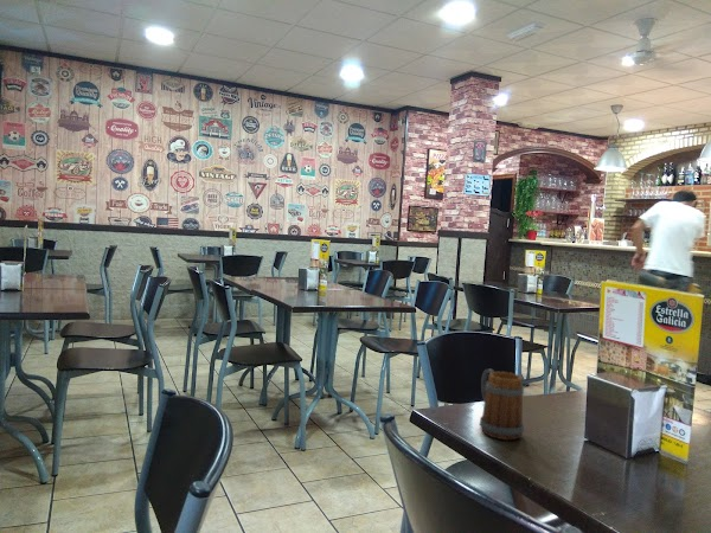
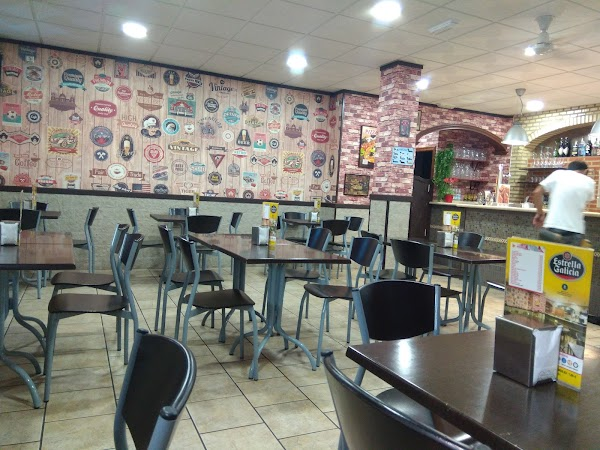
- beer mug (498, 402)
